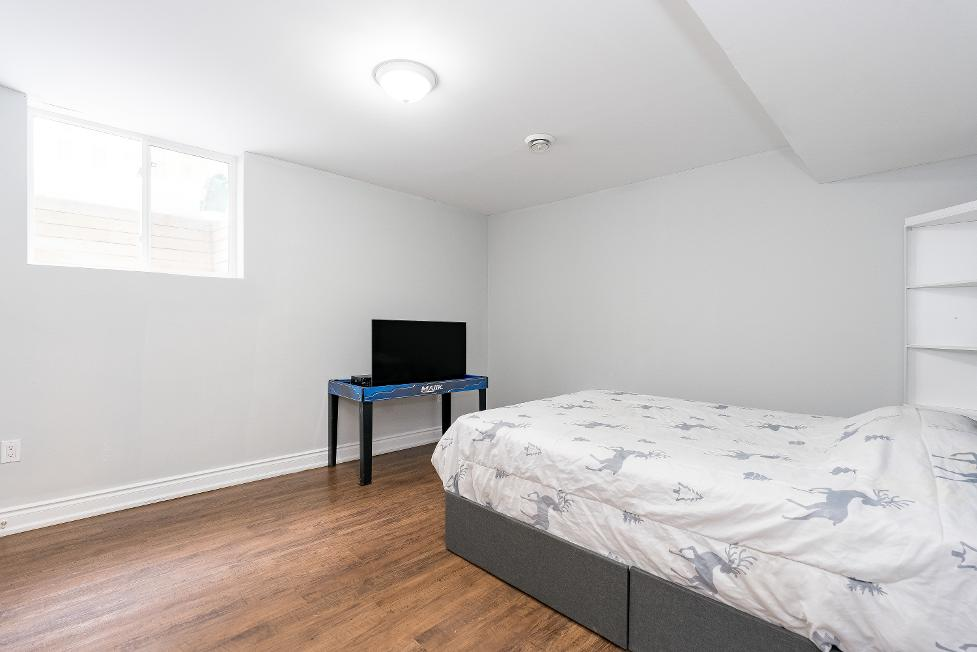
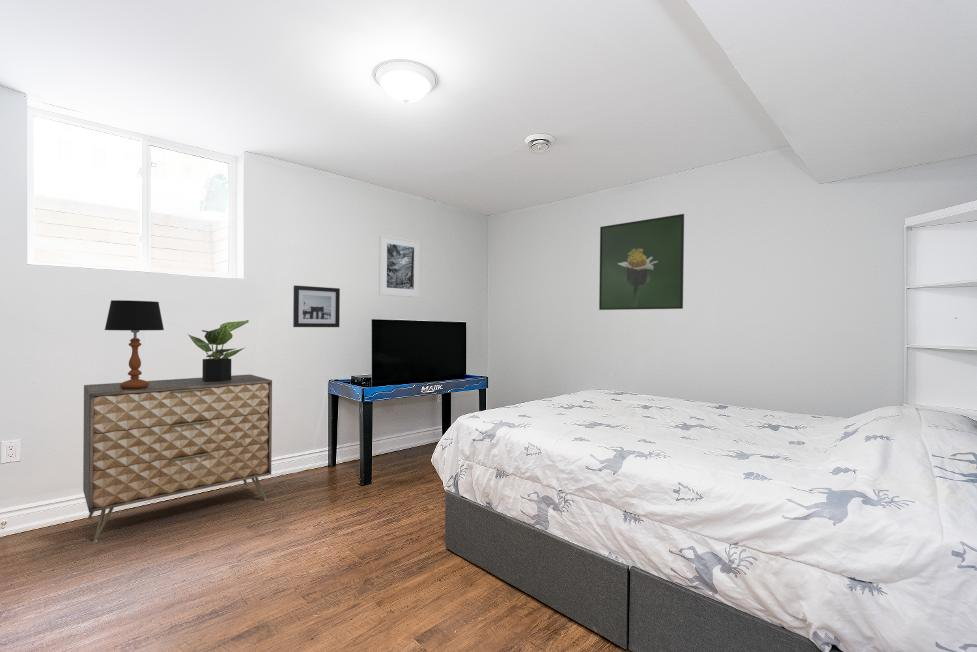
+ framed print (638, 265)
+ wall art (317, 307)
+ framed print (400, 267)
+ dresser (182, 445)
+ table lamp (135, 344)
+ potted plant (222, 349)
